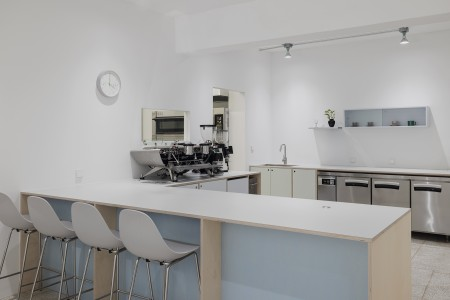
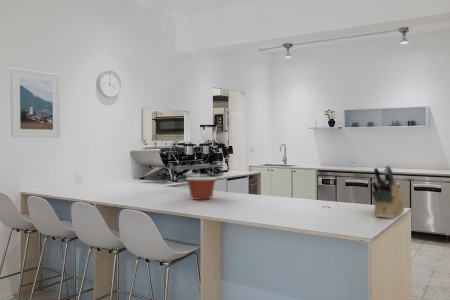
+ mixing bowl (201, 188)
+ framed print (36, 104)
+ knife block (387, 190)
